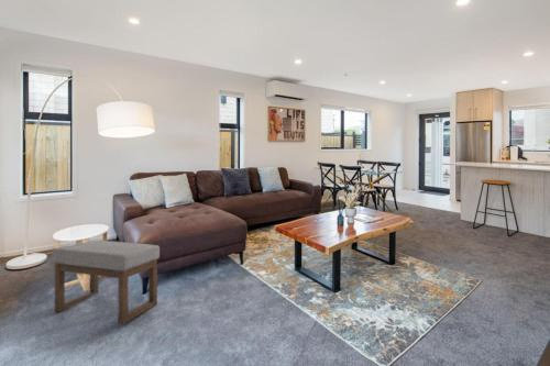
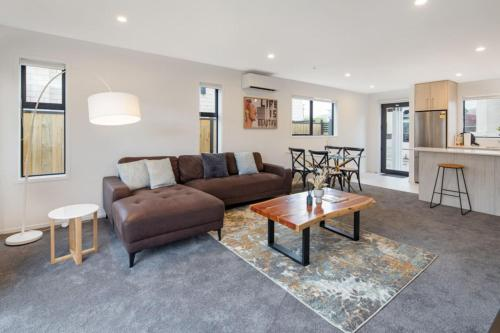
- ottoman (107, 276)
